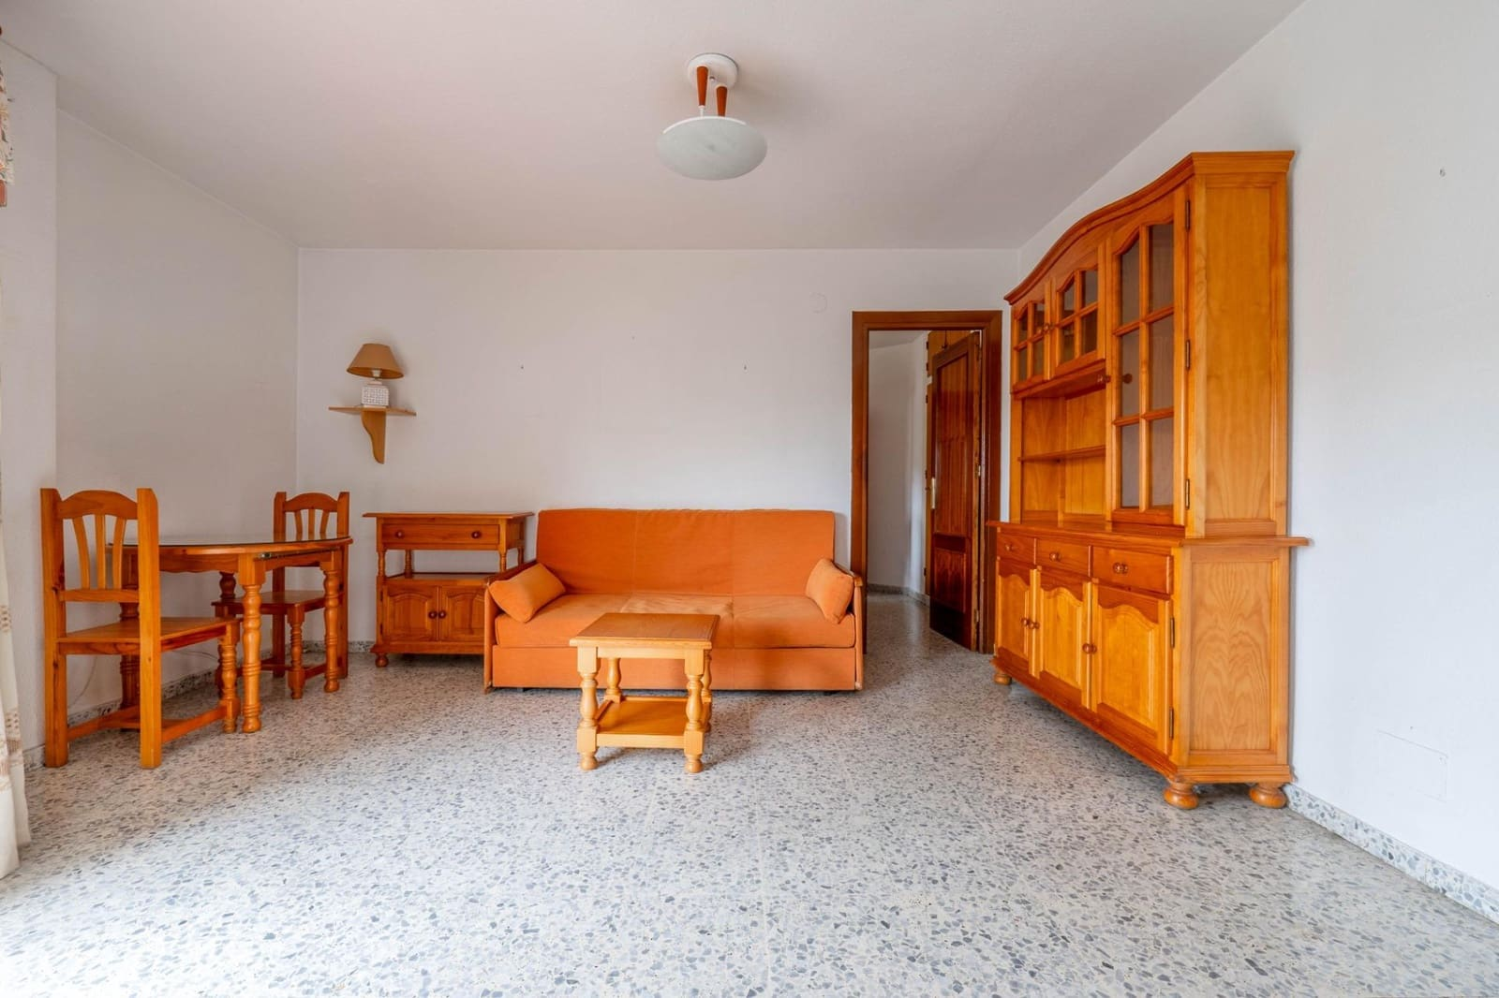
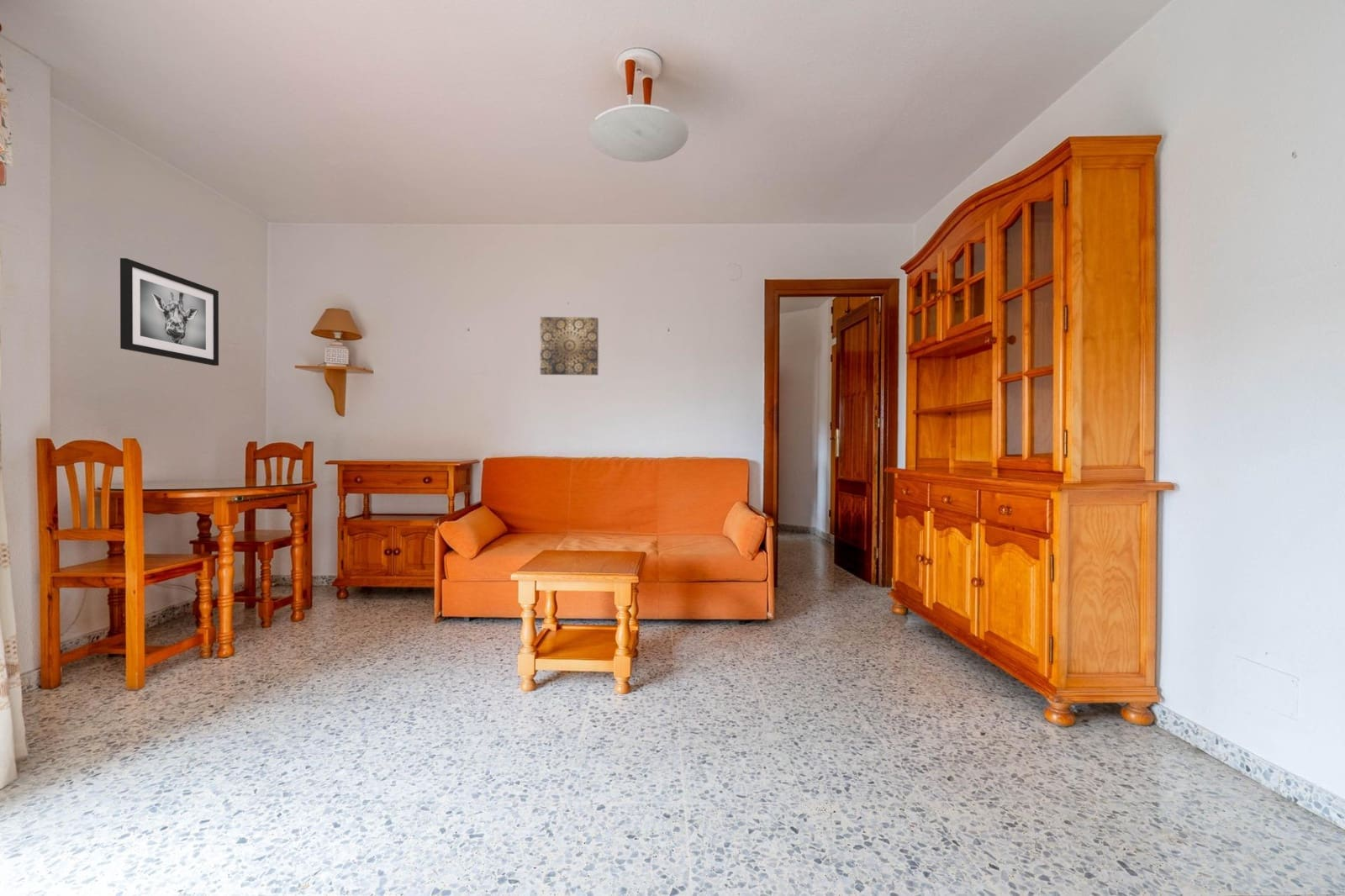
+ wall art (174, 317)
+ wall art (569, 345)
